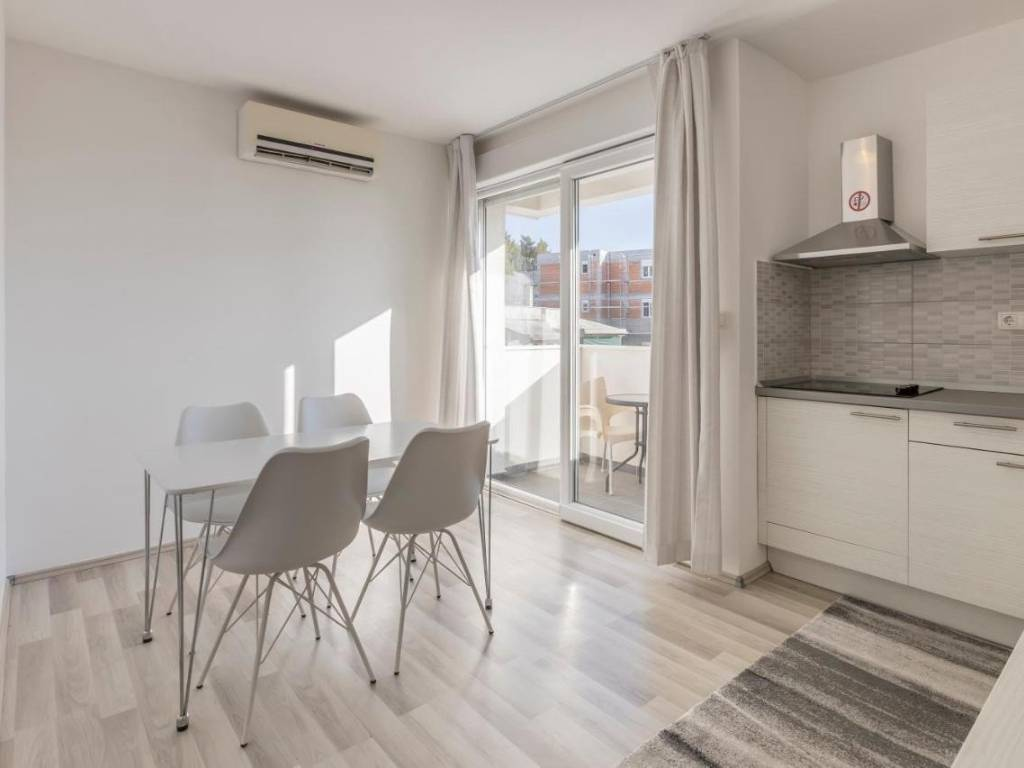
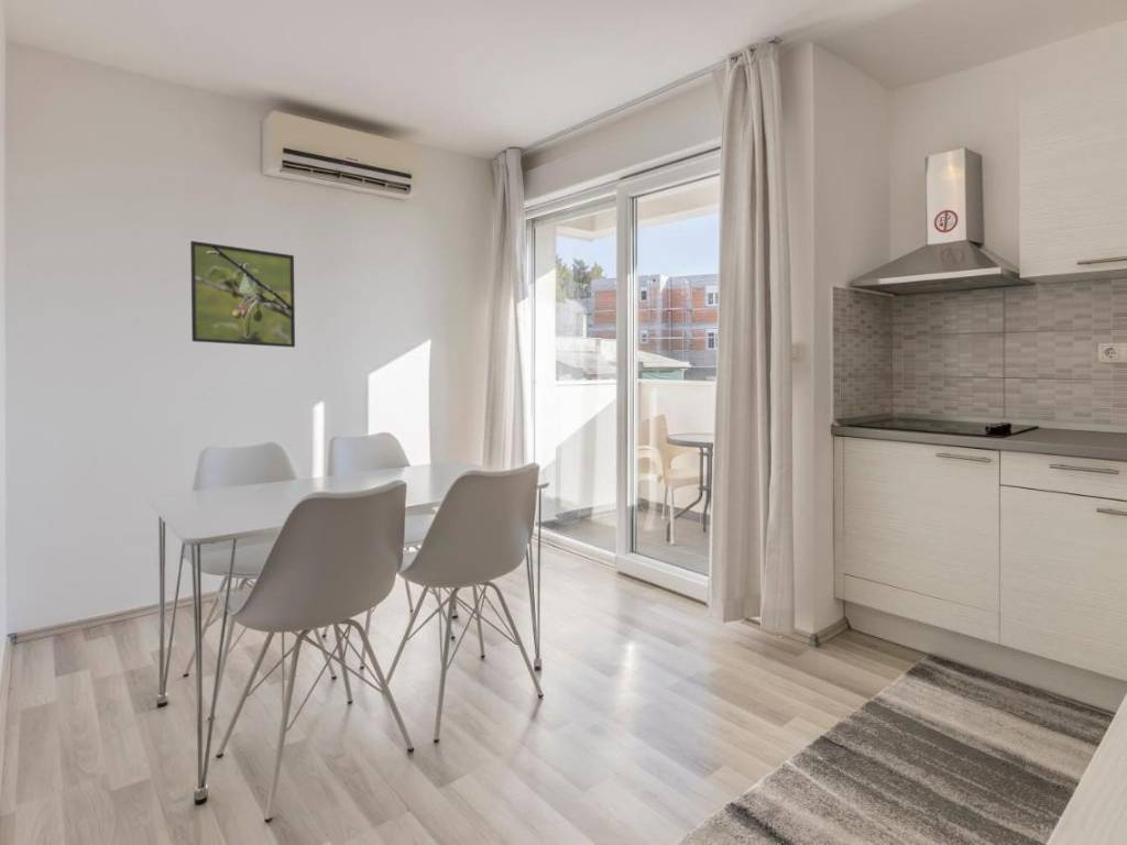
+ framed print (244, 296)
